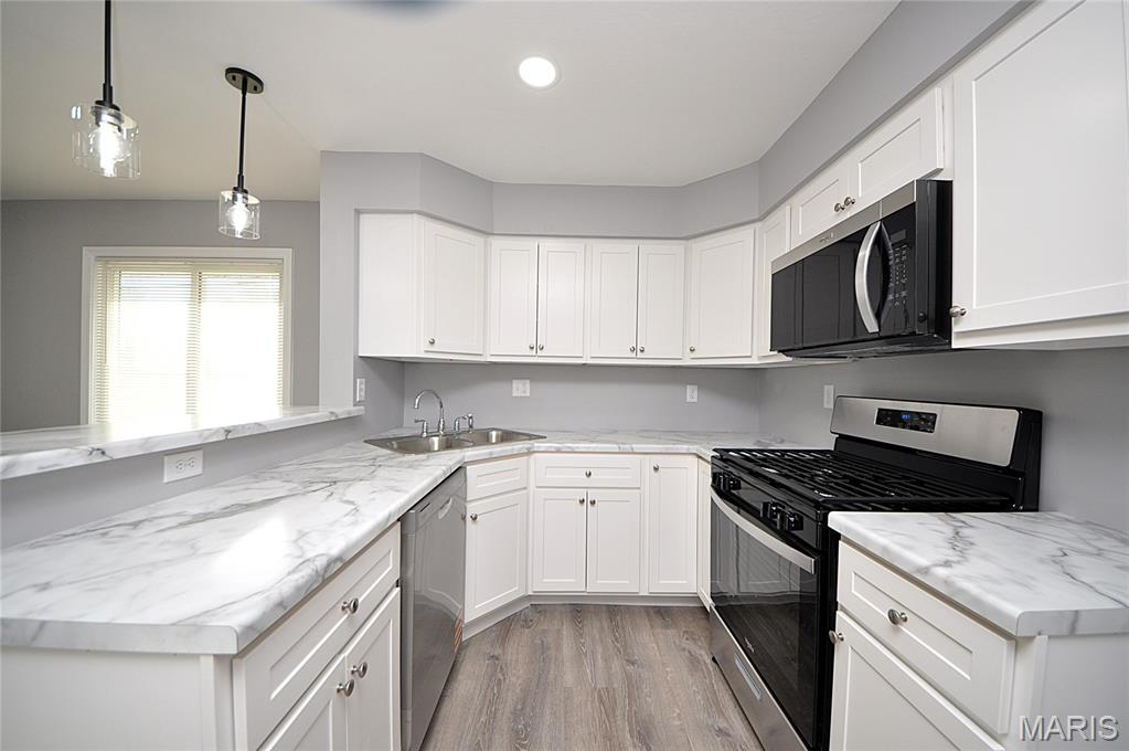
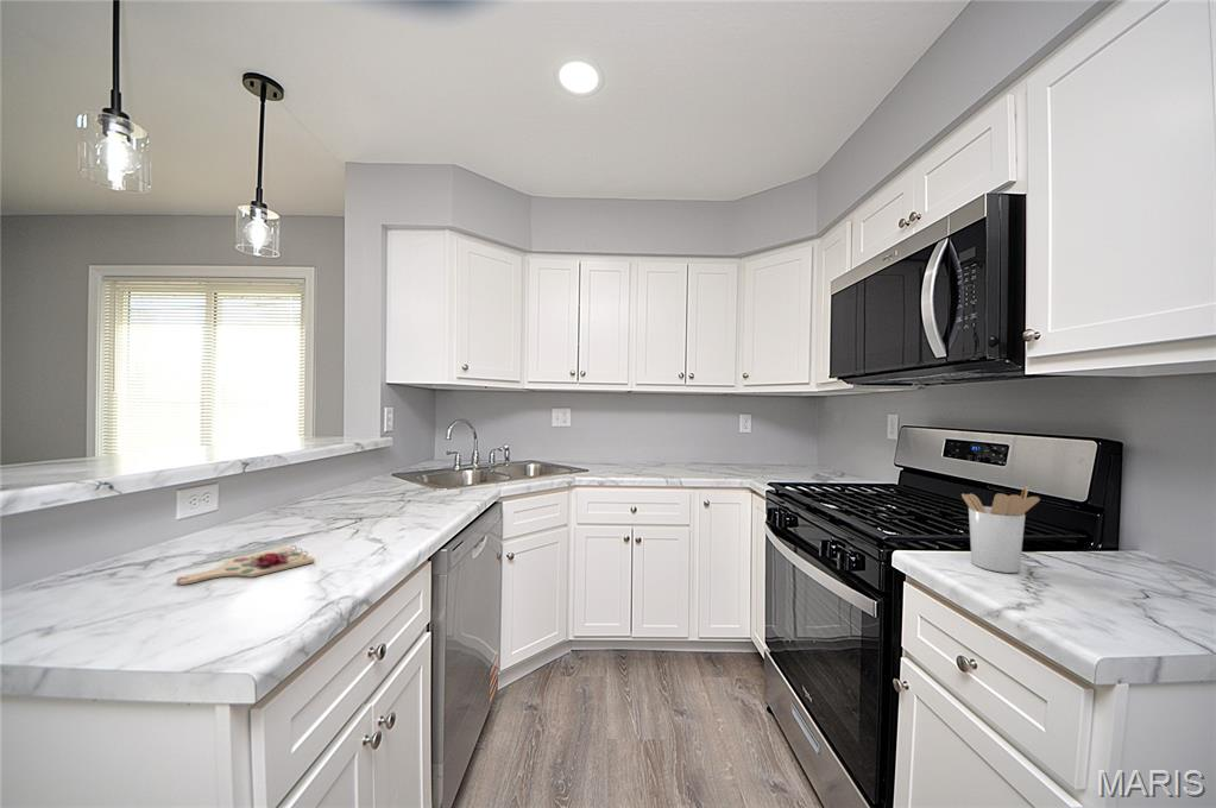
+ utensil holder (1002, 528)
+ cutting board (244, 562)
